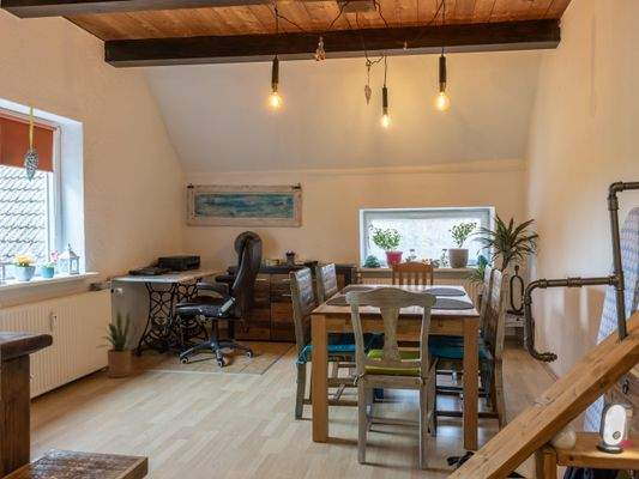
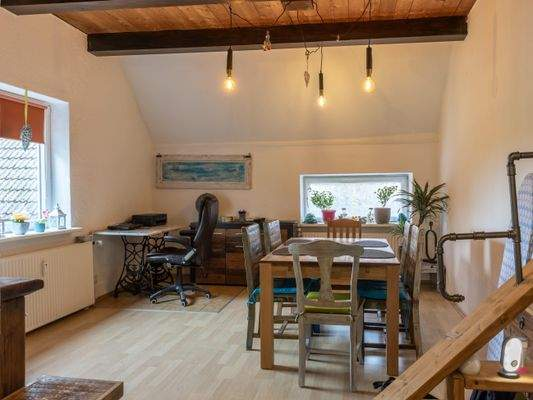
- house plant (115, 342)
